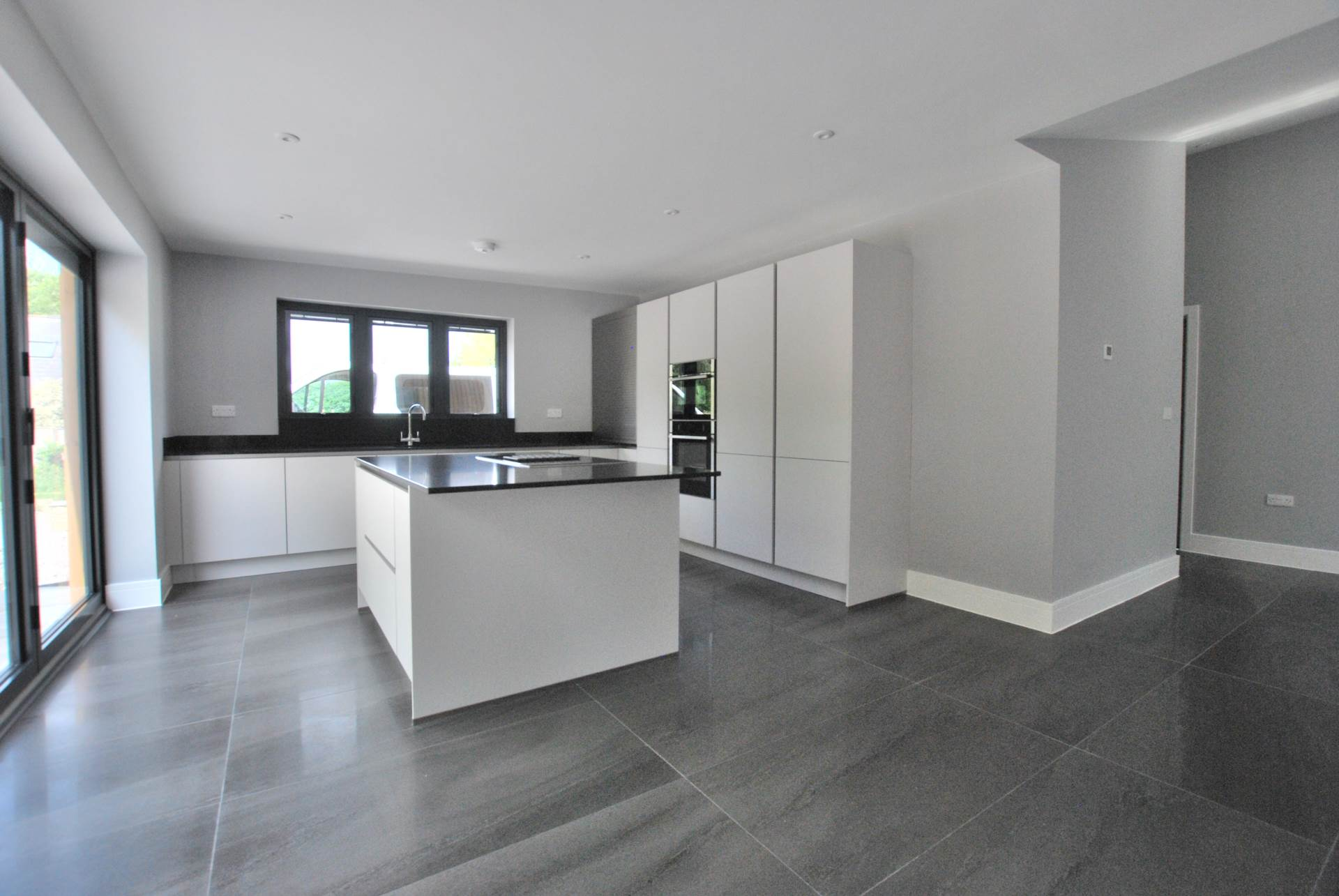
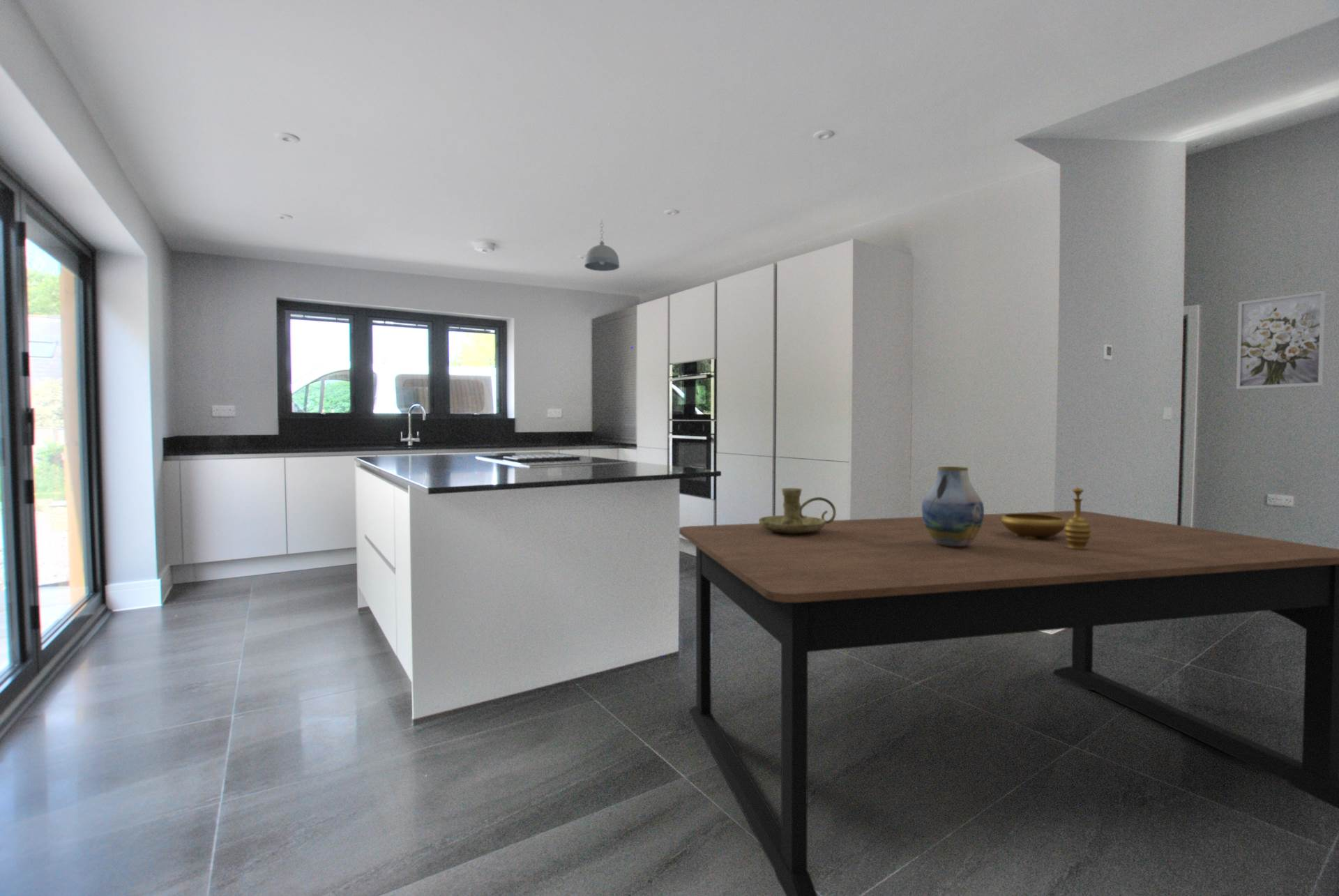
+ candle holder (799, 509)
+ vase (952, 506)
+ wall art (1279, 342)
+ decorative bowl (1046, 515)
+ dining table (974, 637)
+ pendant light (601, 243)
